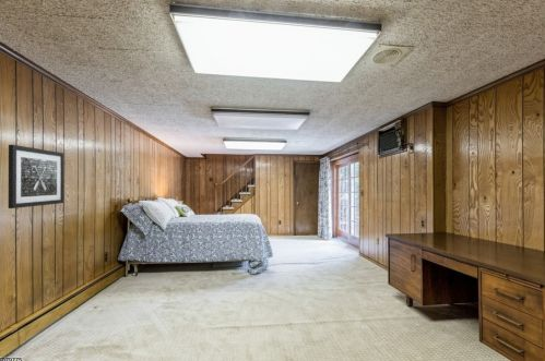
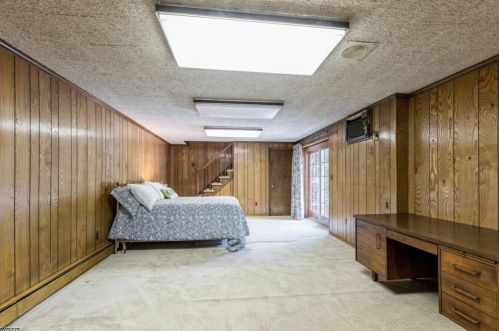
- wall art (39, 177)
